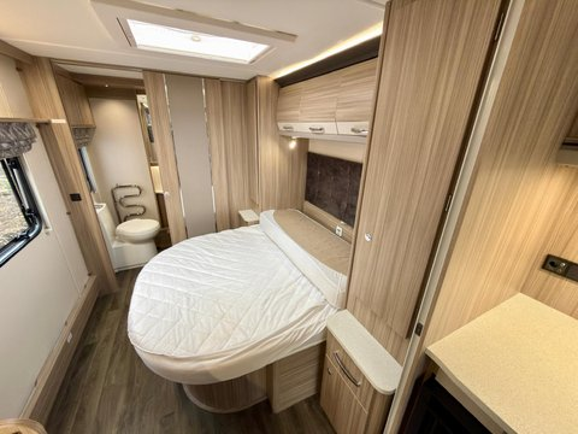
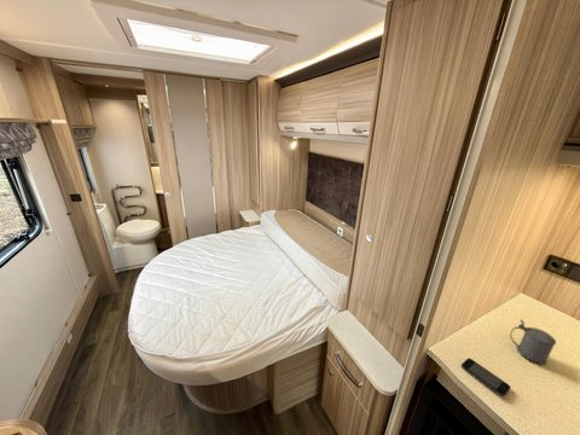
+ smartphone (483, 376)
+ beer stein (530, 340)
